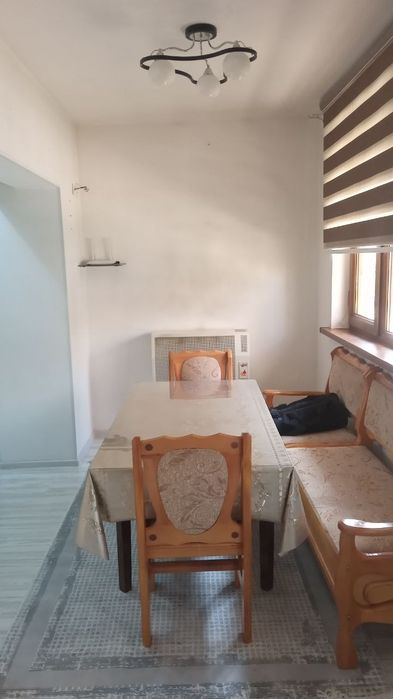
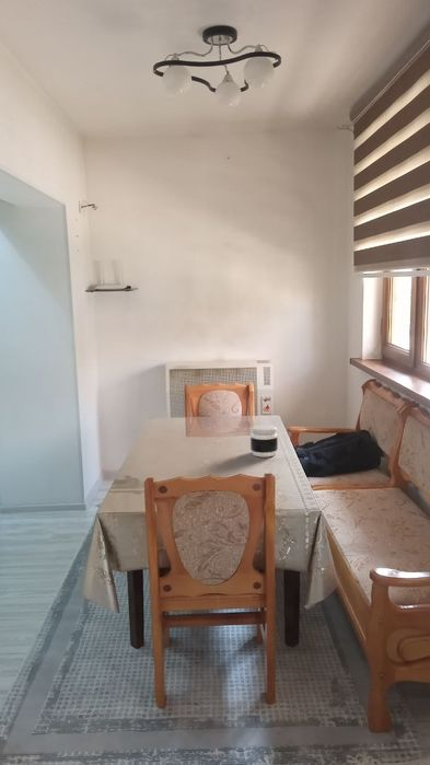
+ jar (264, 440)
